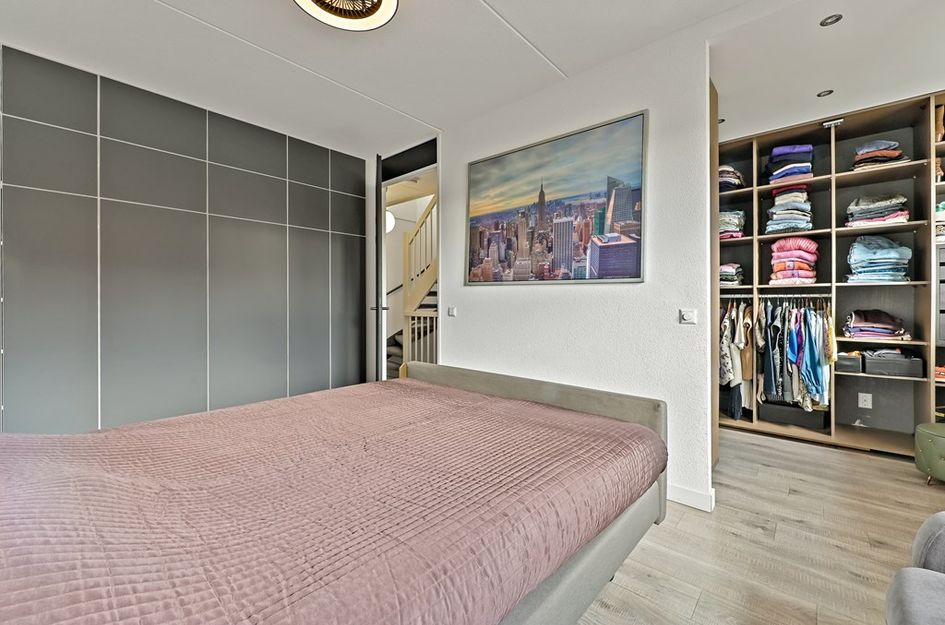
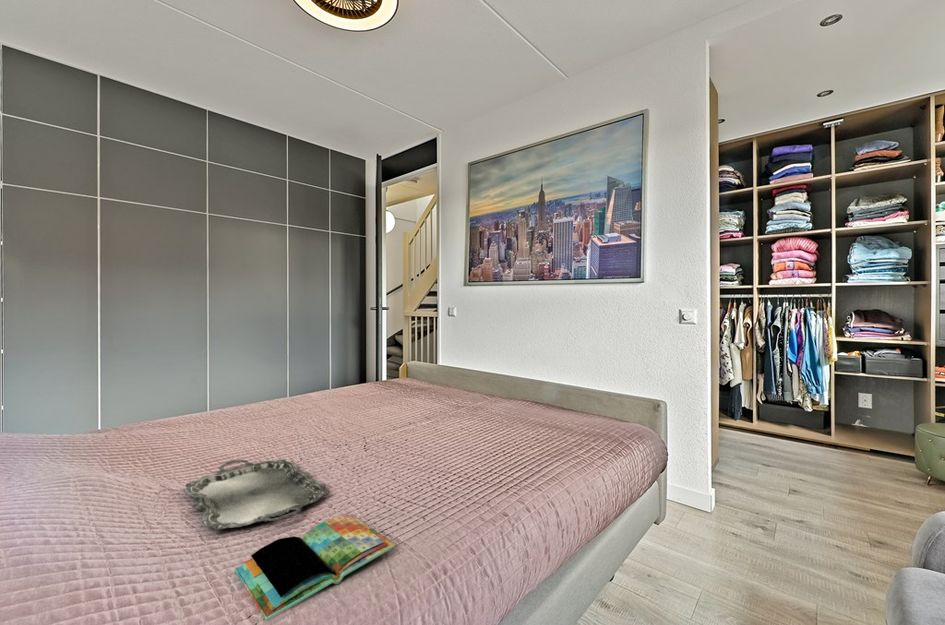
+ book (317, 554)
+ serving tray (256, 488)
